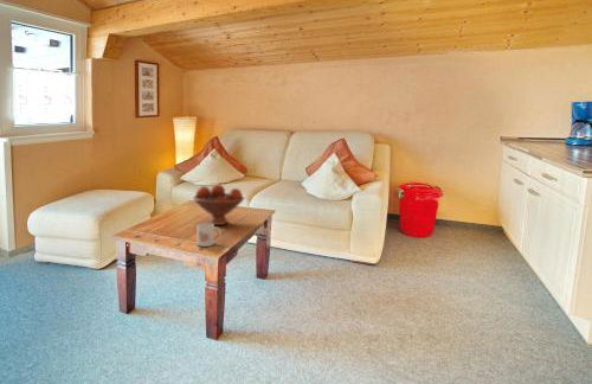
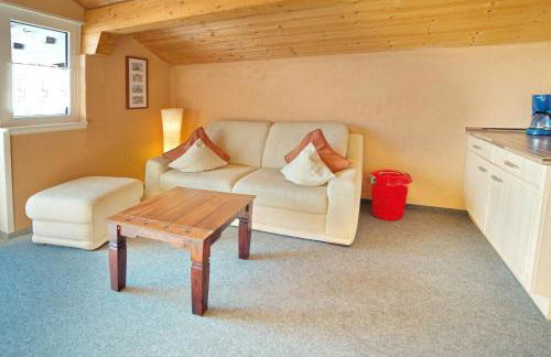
- fruit bowl (218, 205)
- mug (208, 235)
